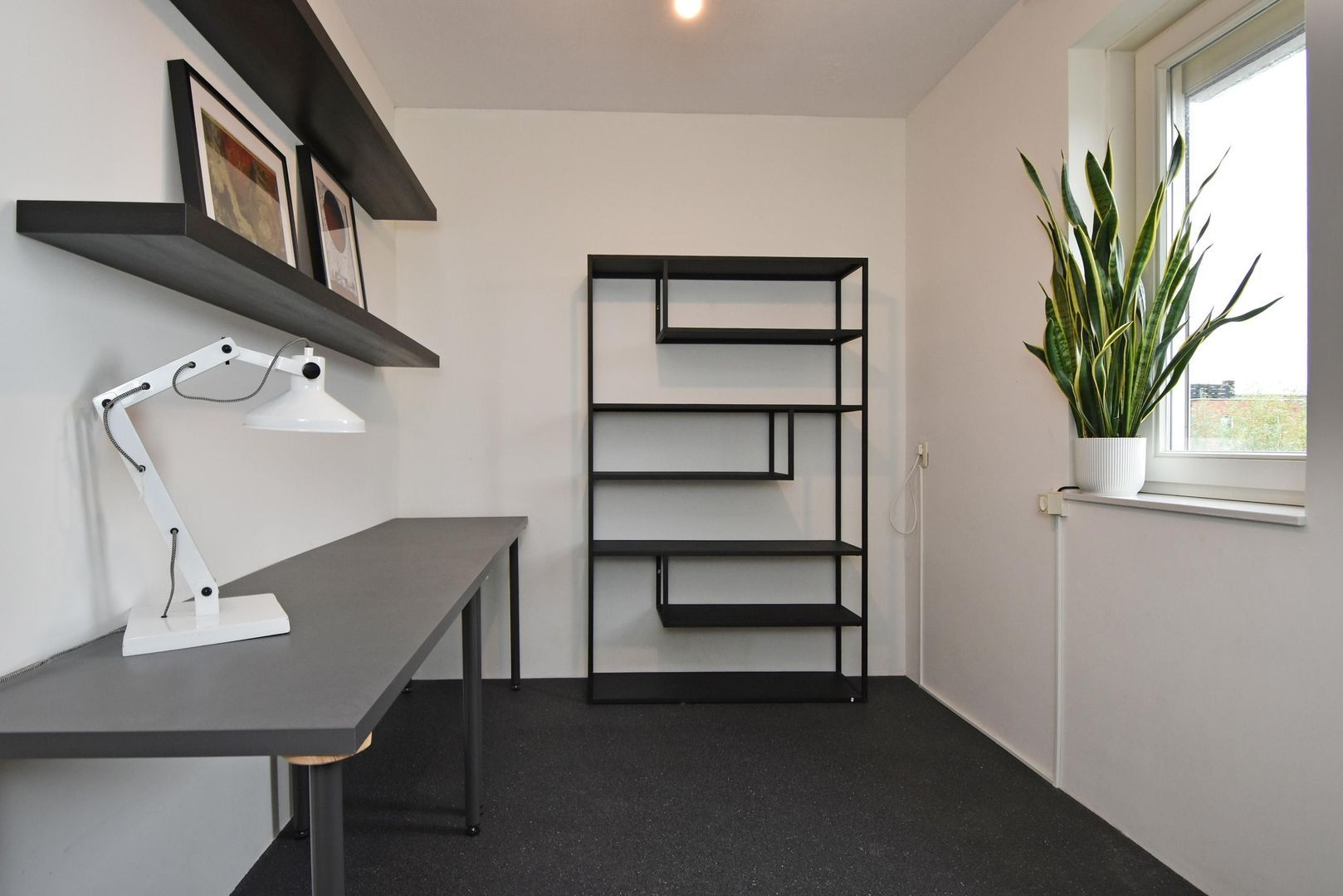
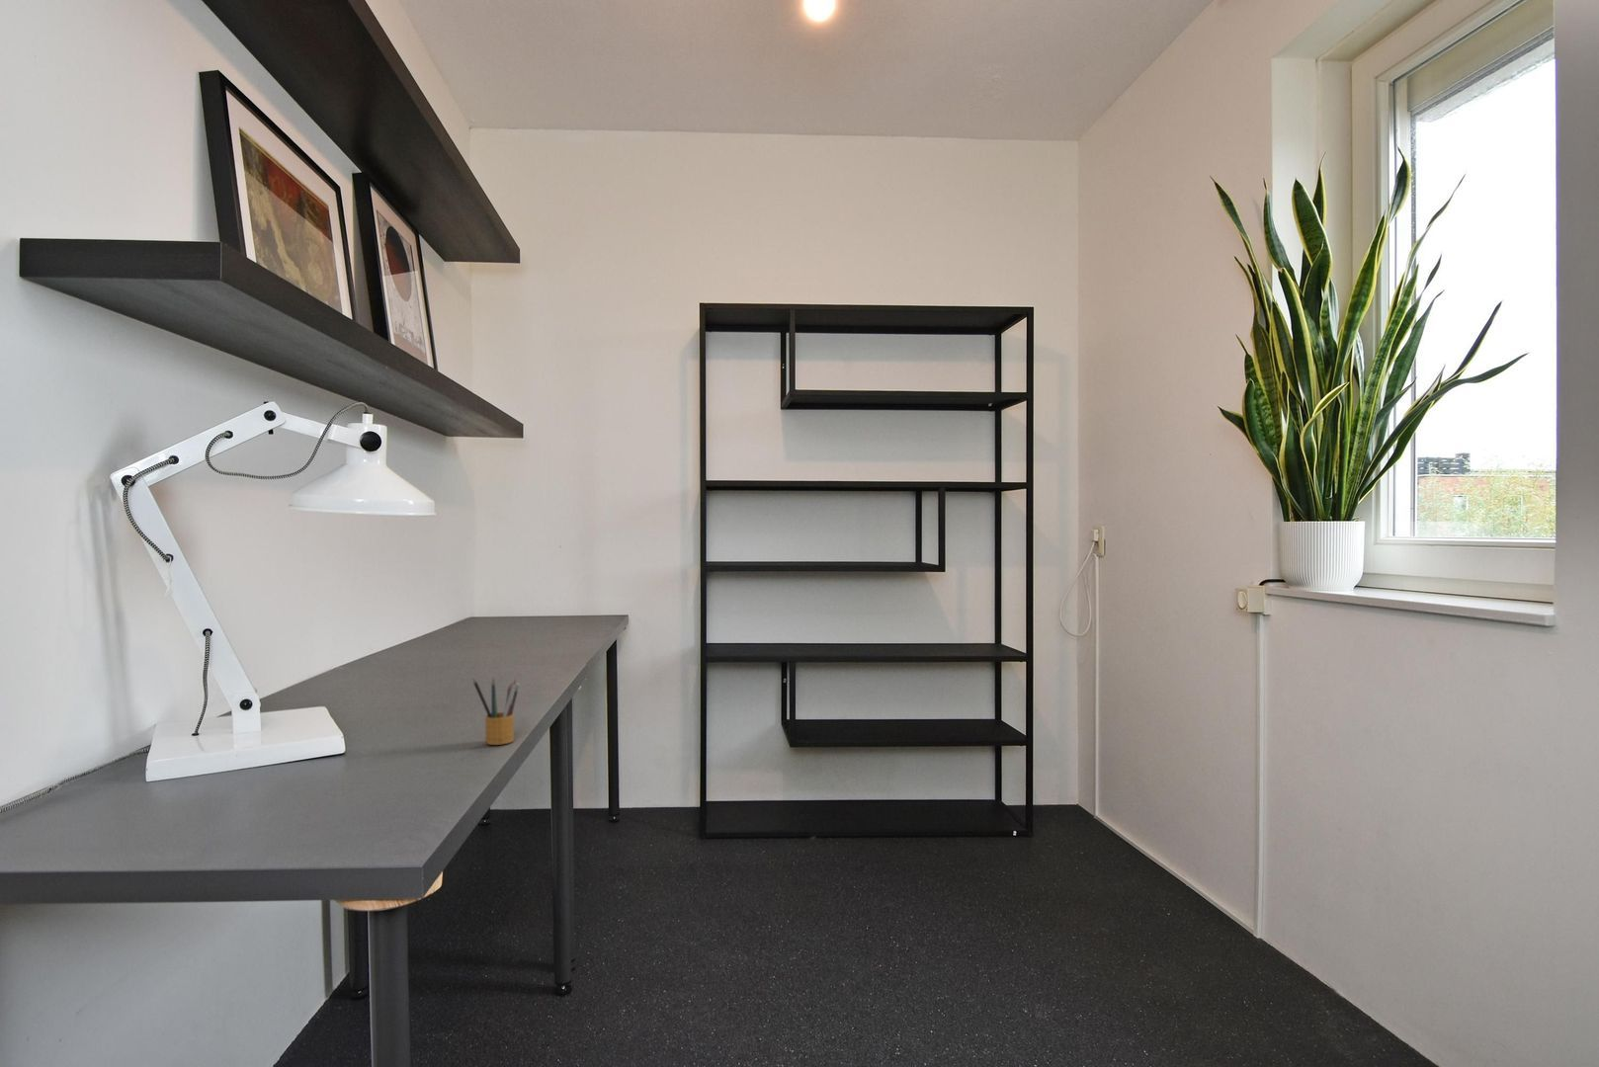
+ pencil box (496, 709)
